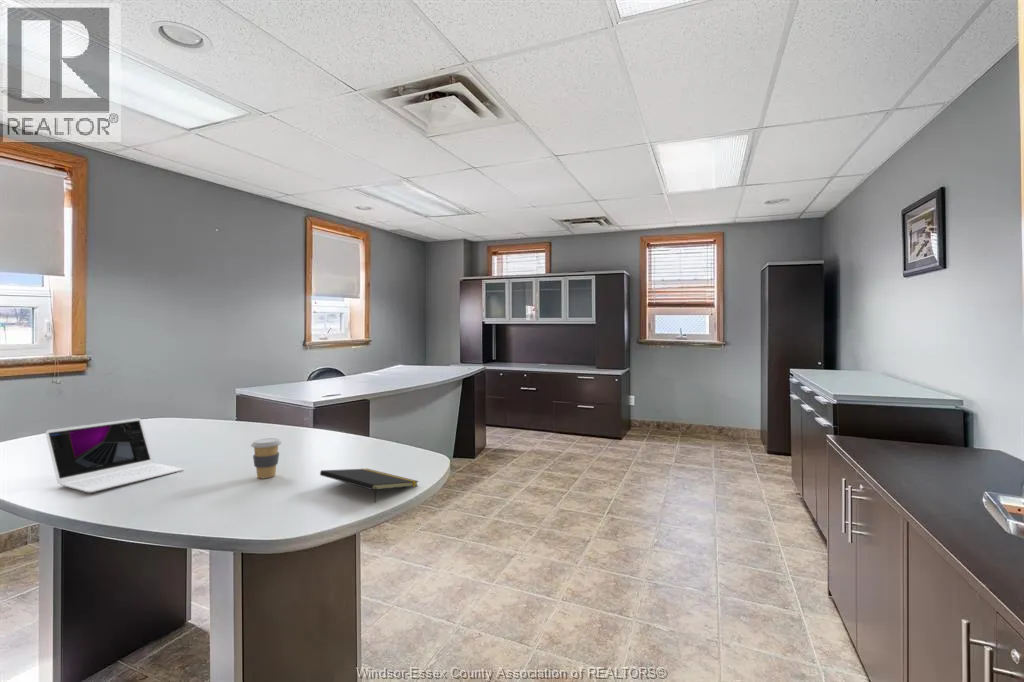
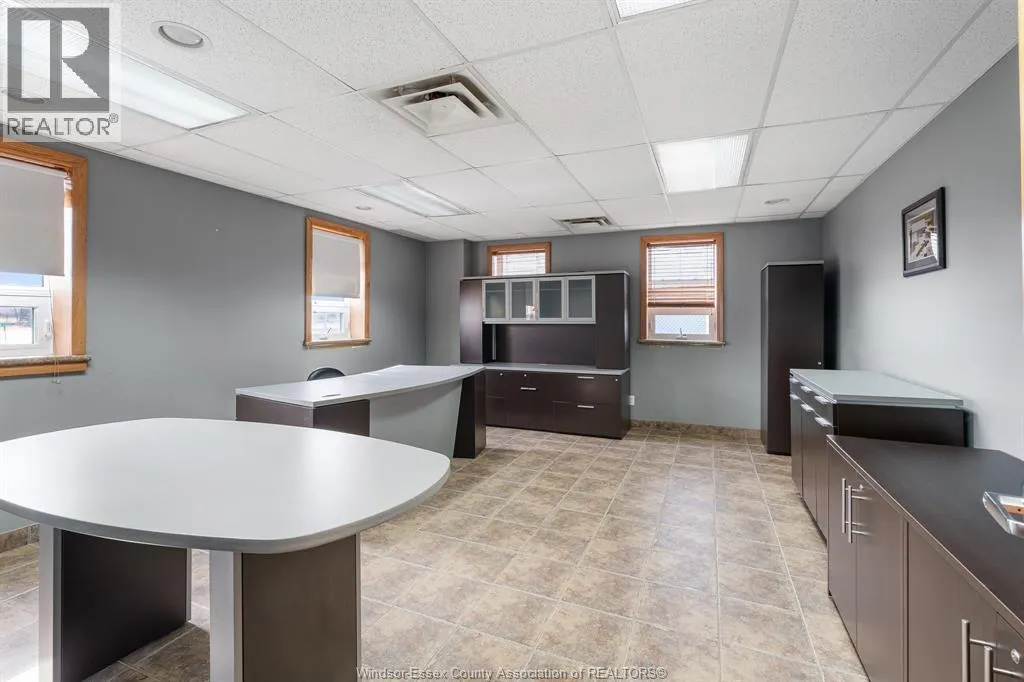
- laptop (117, 448)
- coffee cup (266, 458)
- notepad (369, 478)
